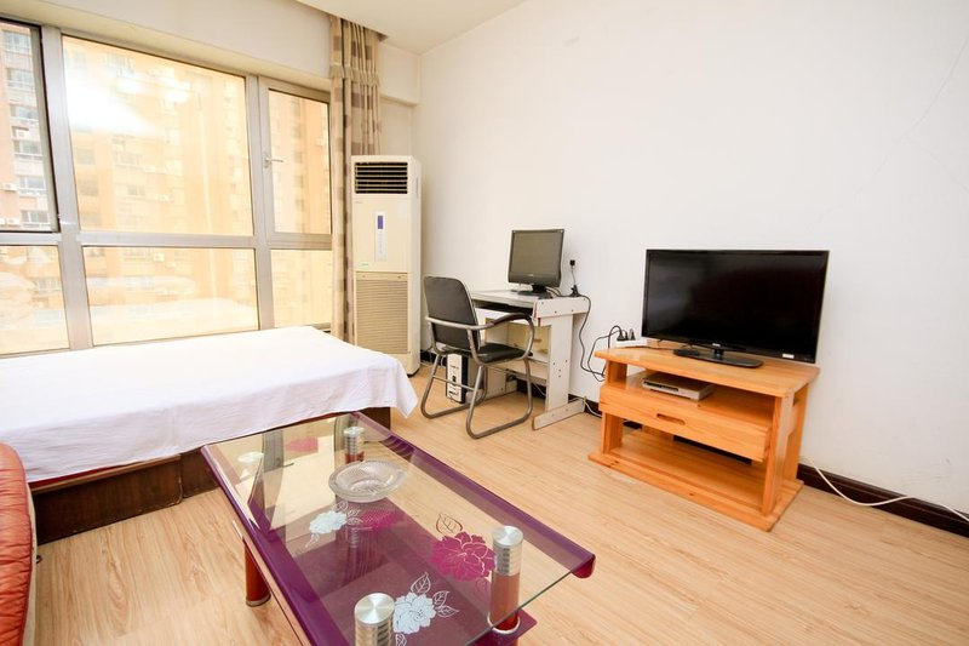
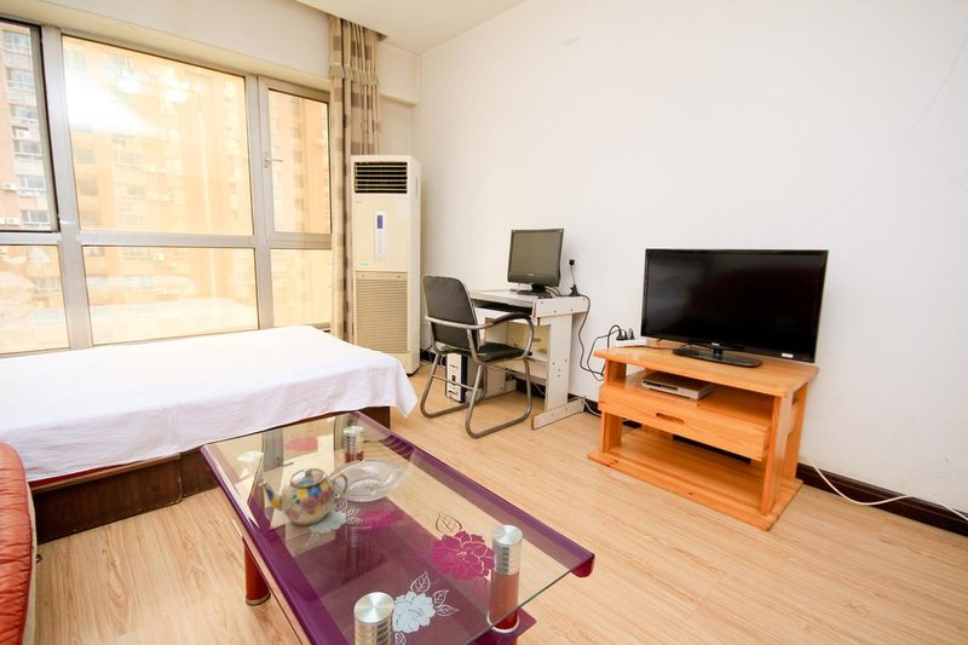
+ teapot (305, 493)
